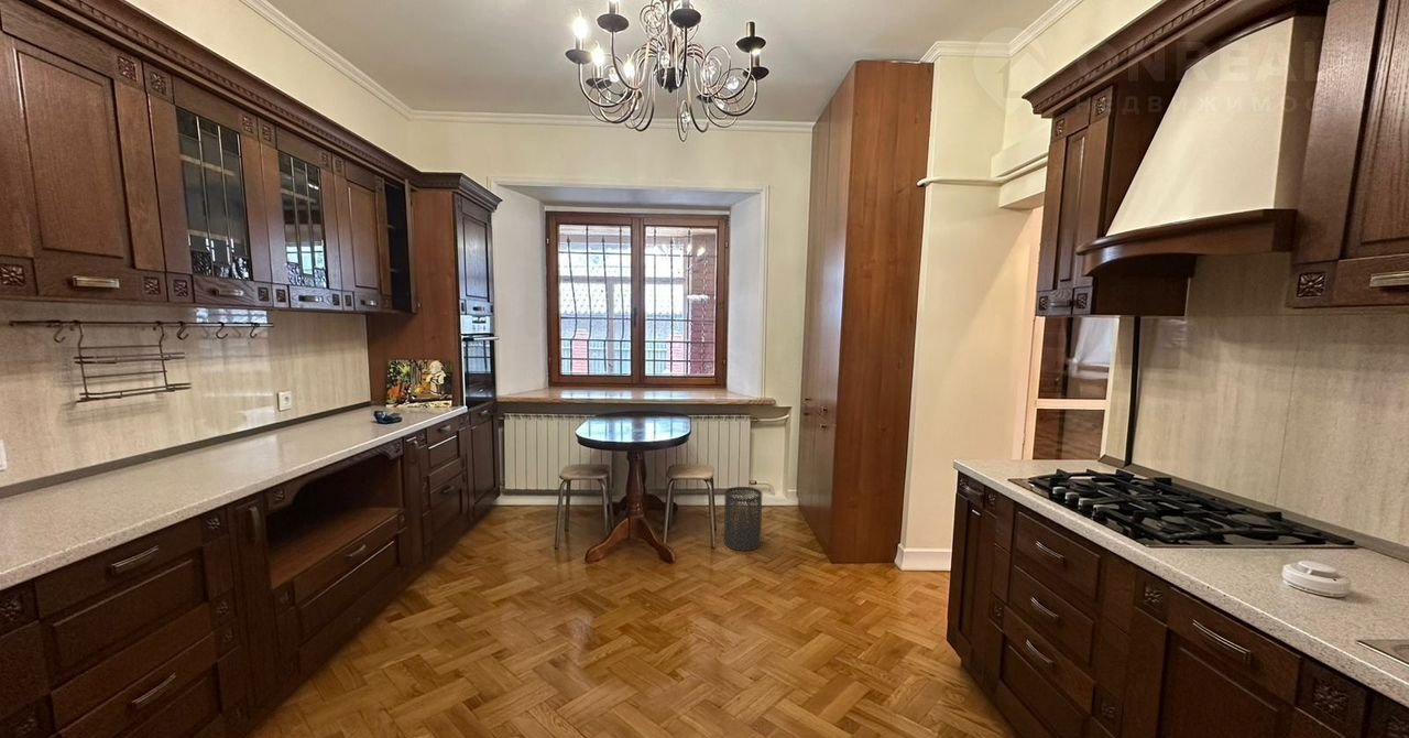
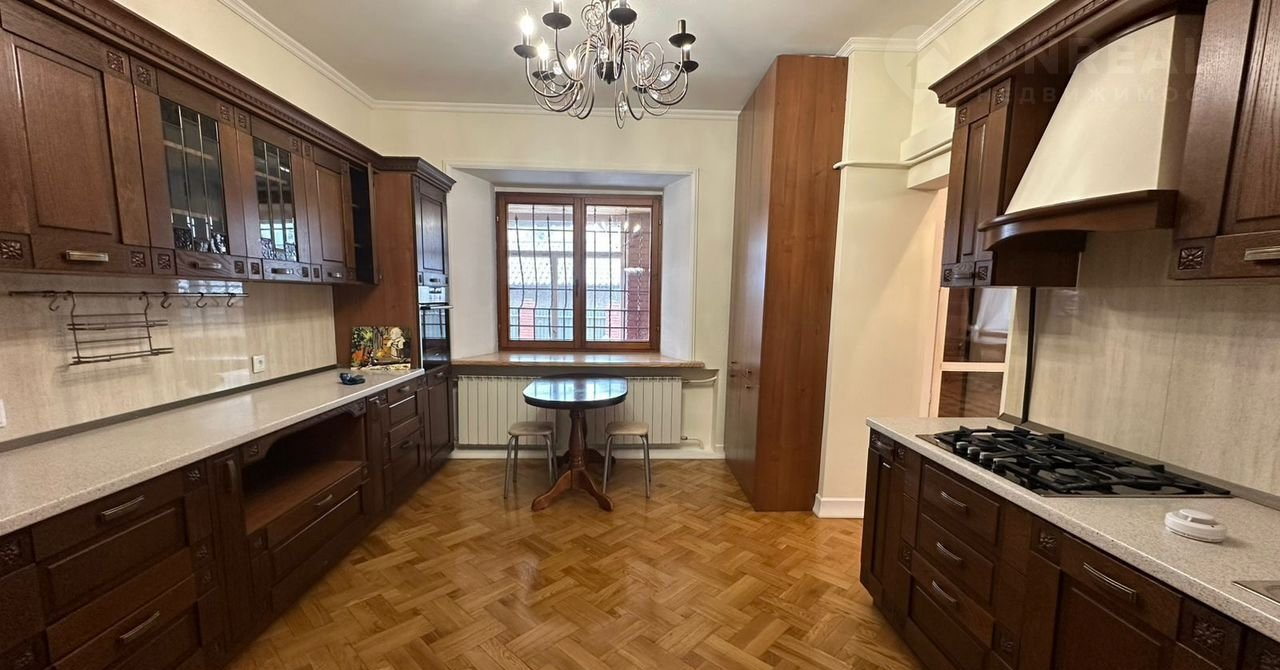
- trash can (742, 517)
